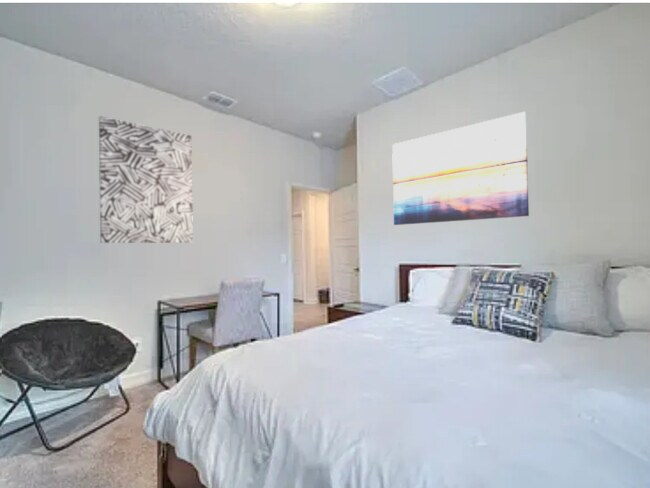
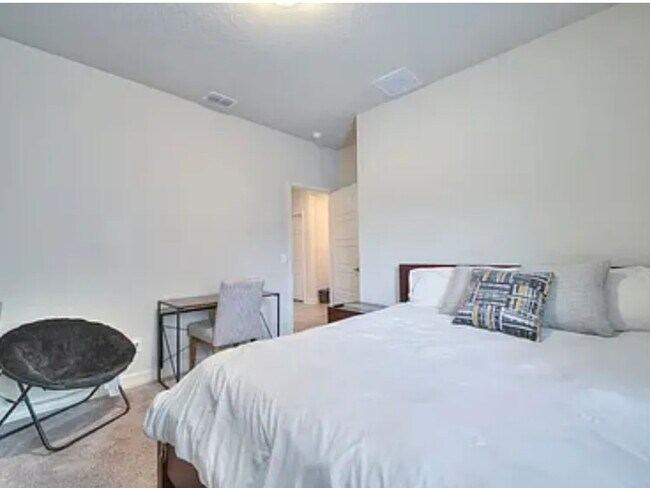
- wall art (451, 175)
- wall art (149, 184)
